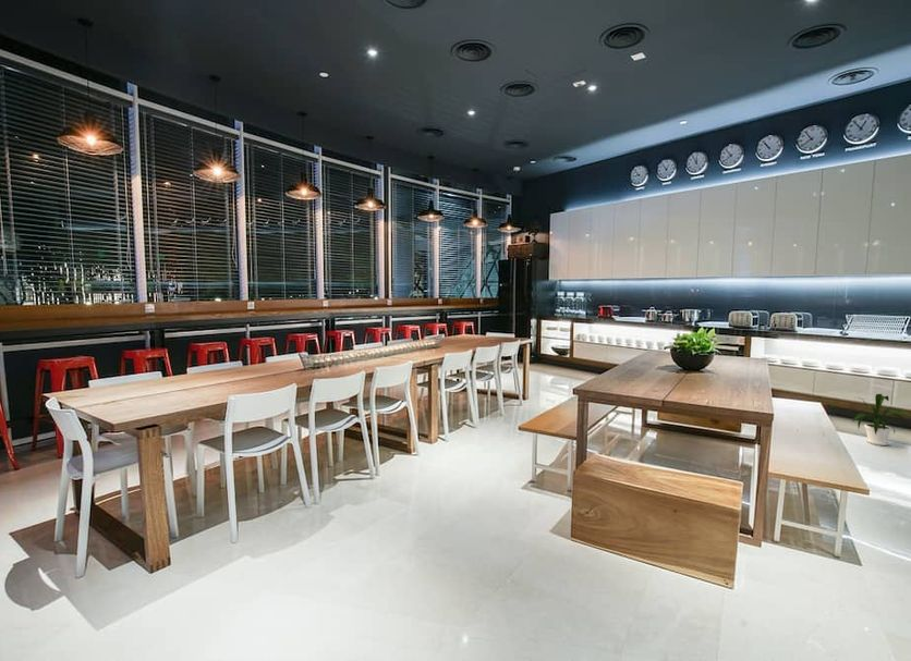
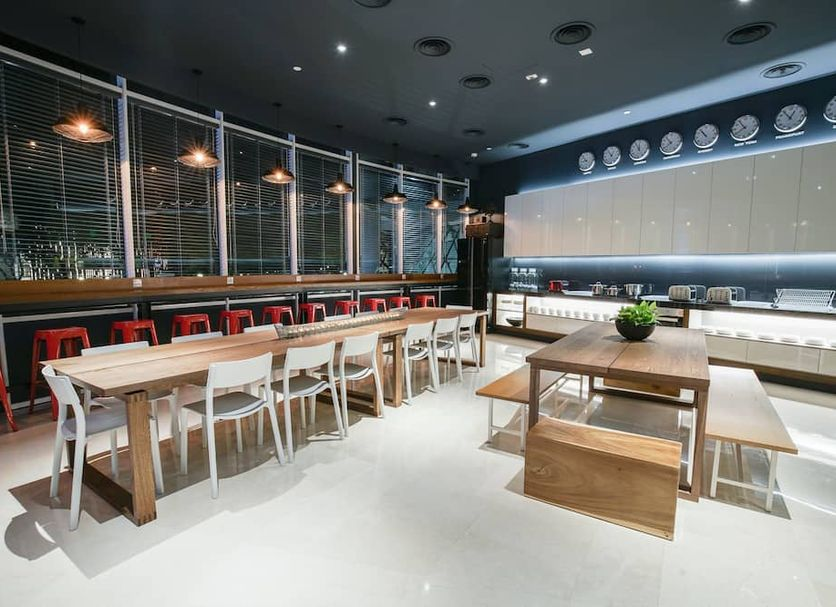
- house plant (880, 417)
